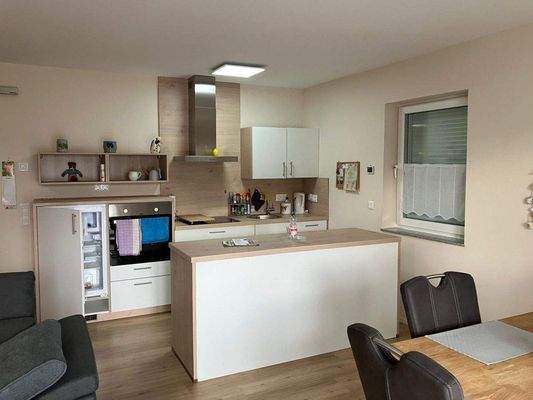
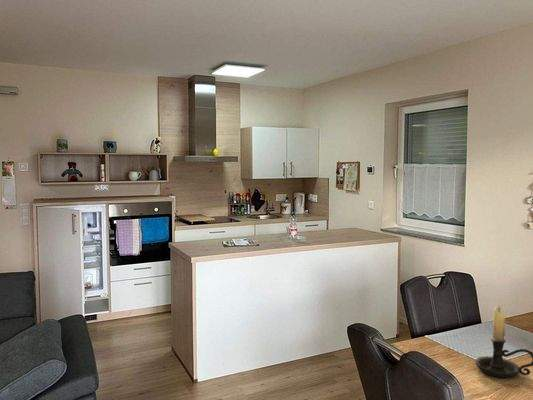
+ candle holder (504, 335)
